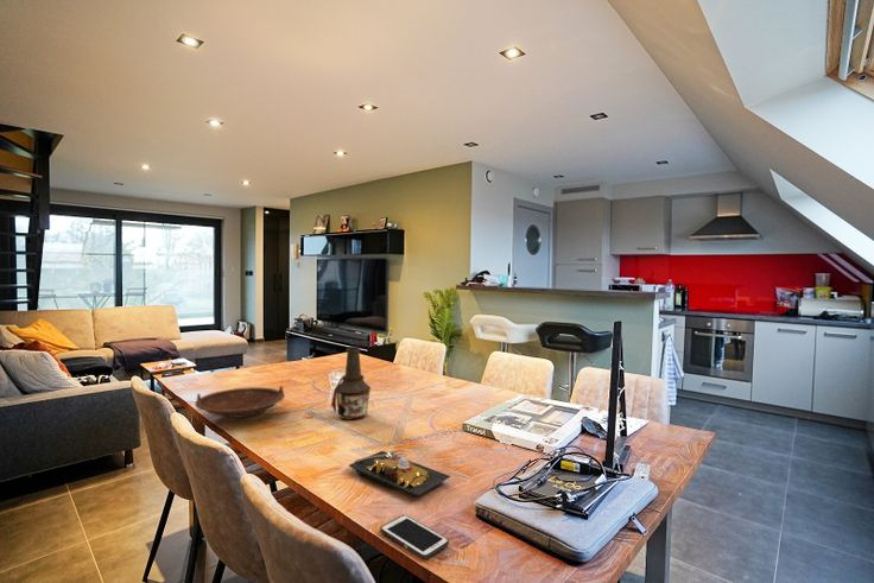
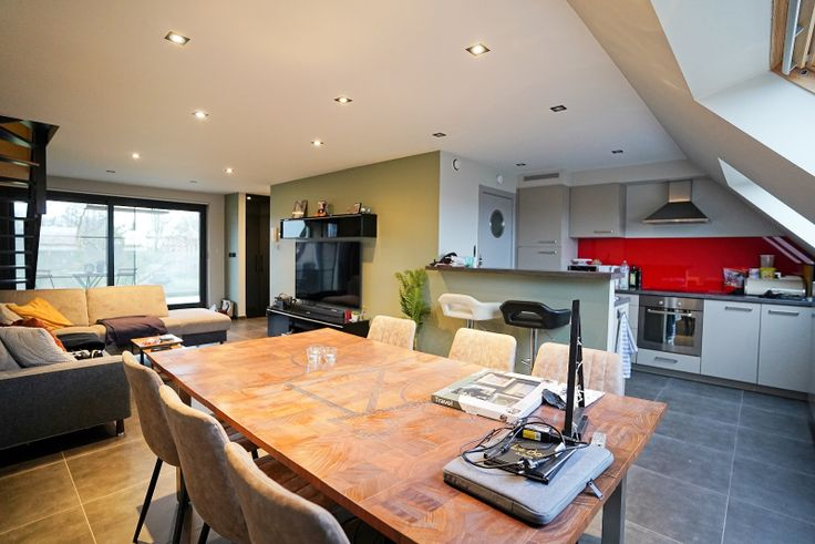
- plate (400, 464)
- cell phone (413, 536)
- bowl (241, 401)
- bottle (350, 381)
